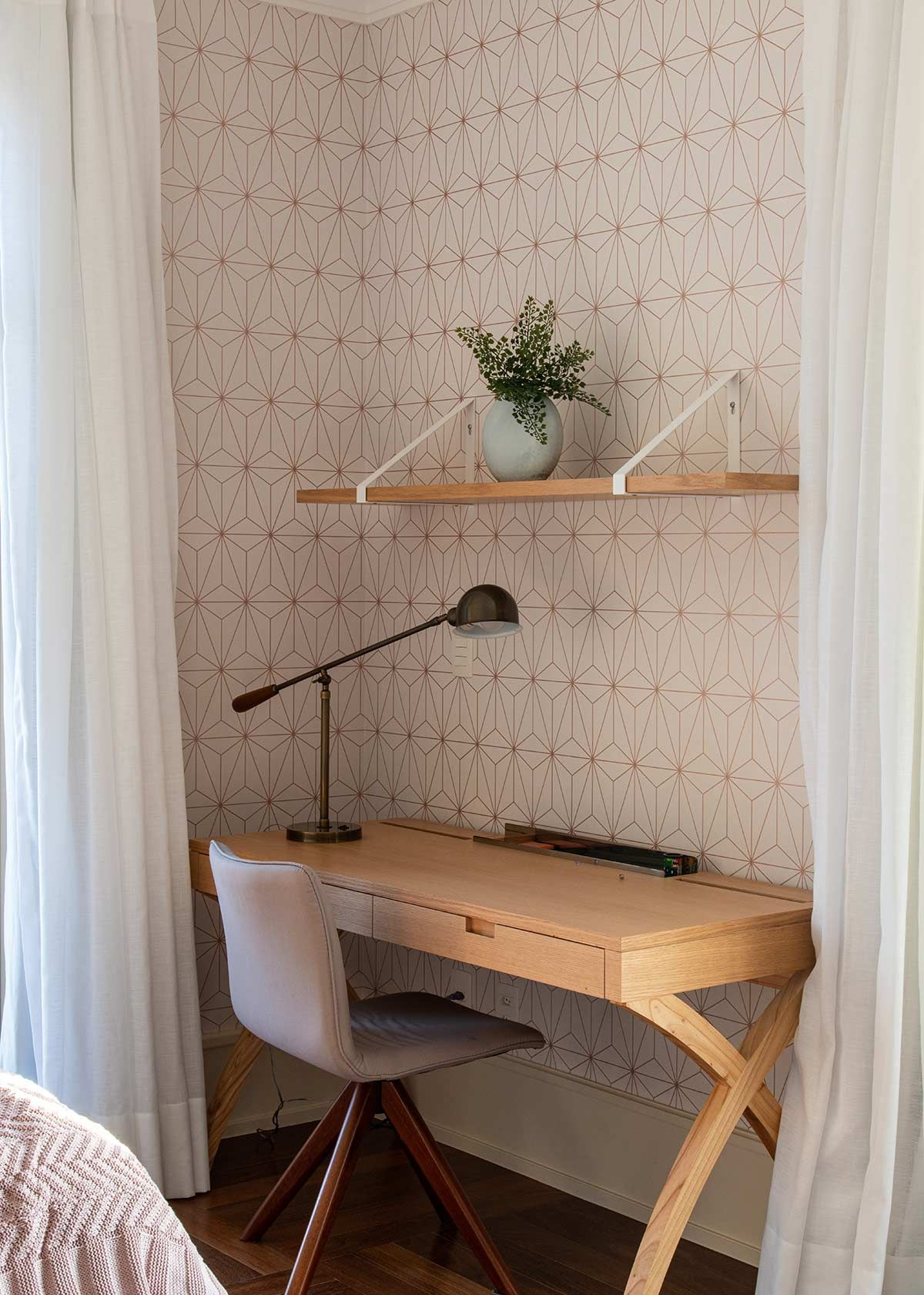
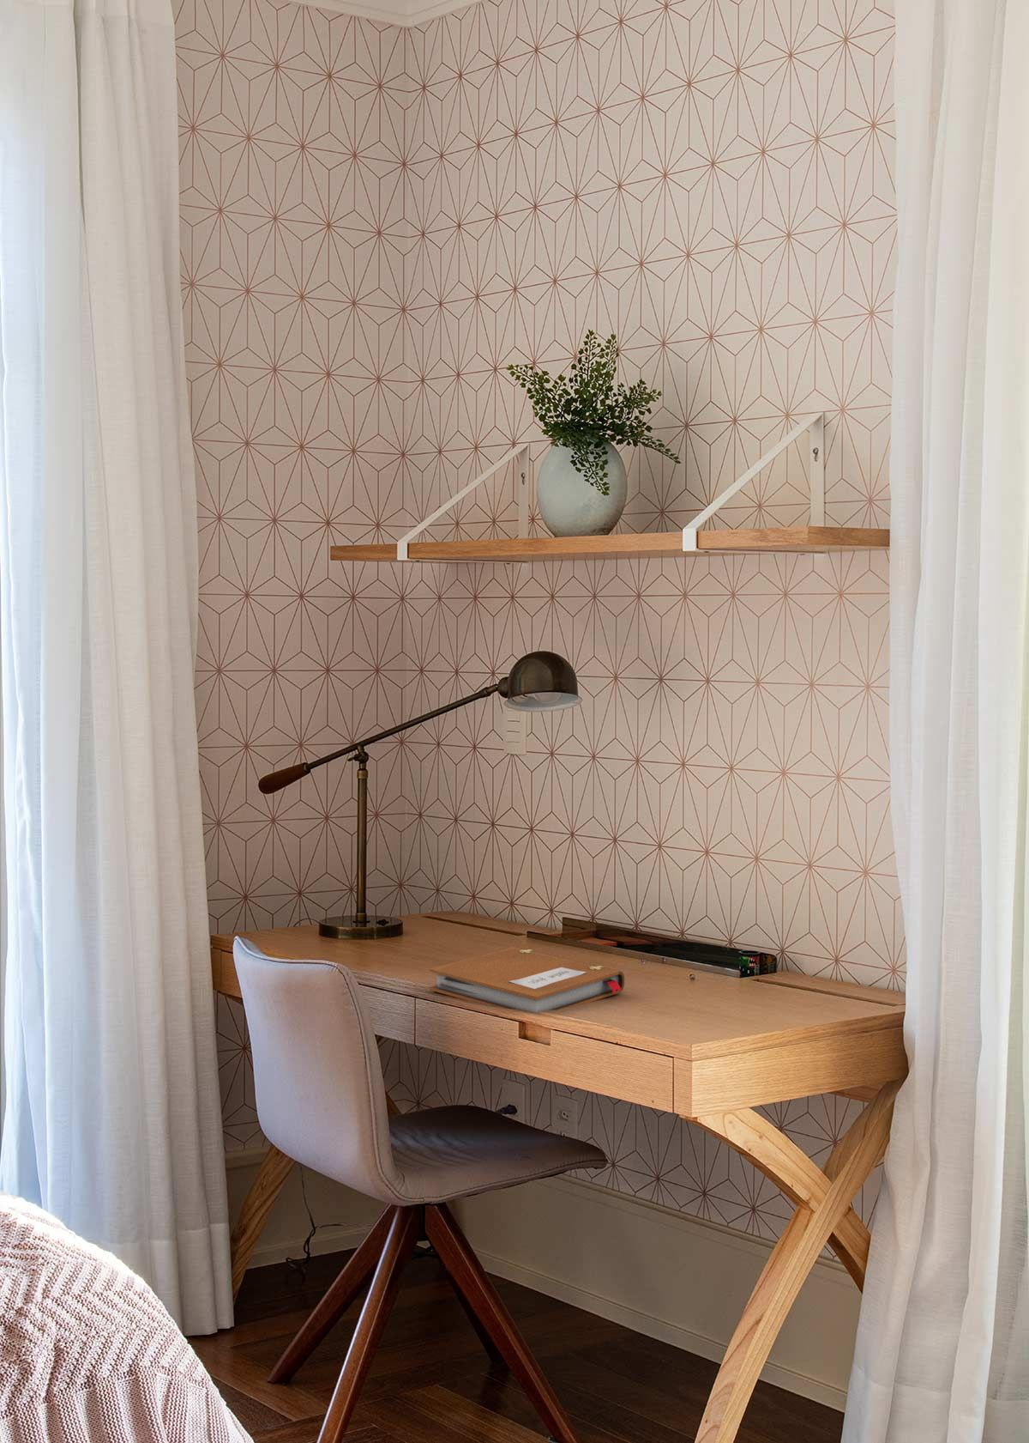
+ notebook (530, 981)
